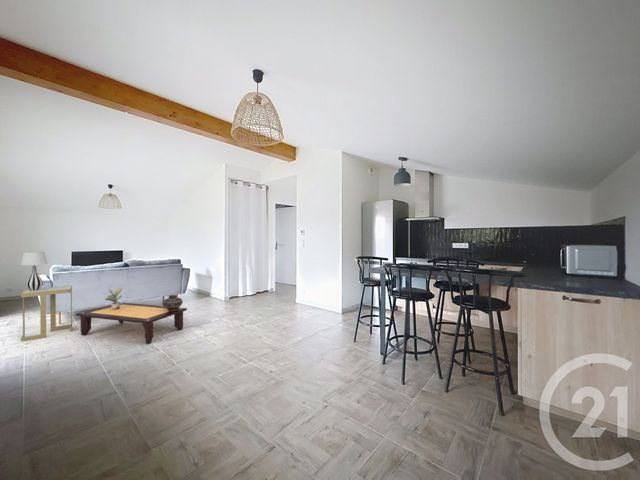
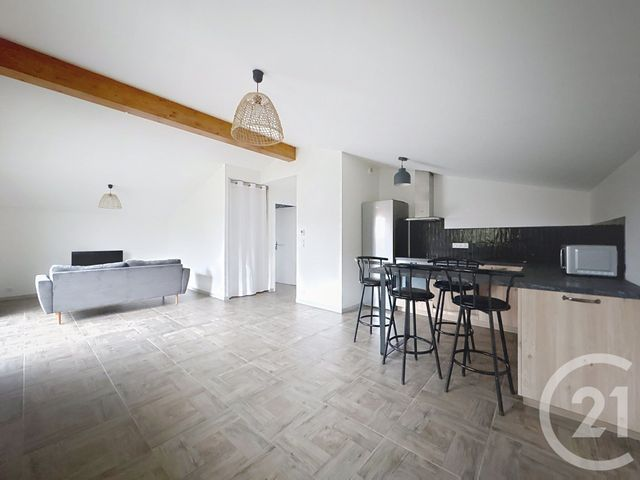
- side table (50, 311)
- table lamp (34, 271)
- potted plant (113, 298)
- coffee table (133, 321)
- vessel (172, 302)
